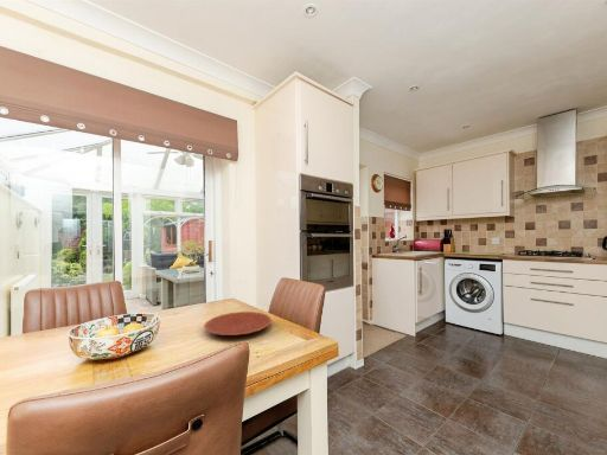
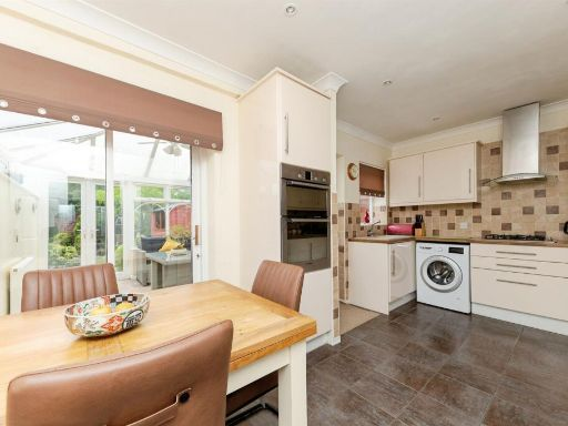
- plate (238, 325)
